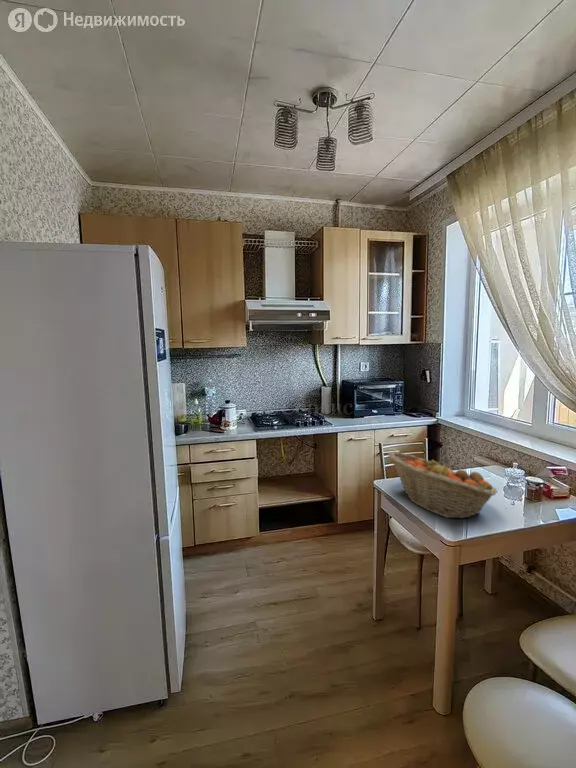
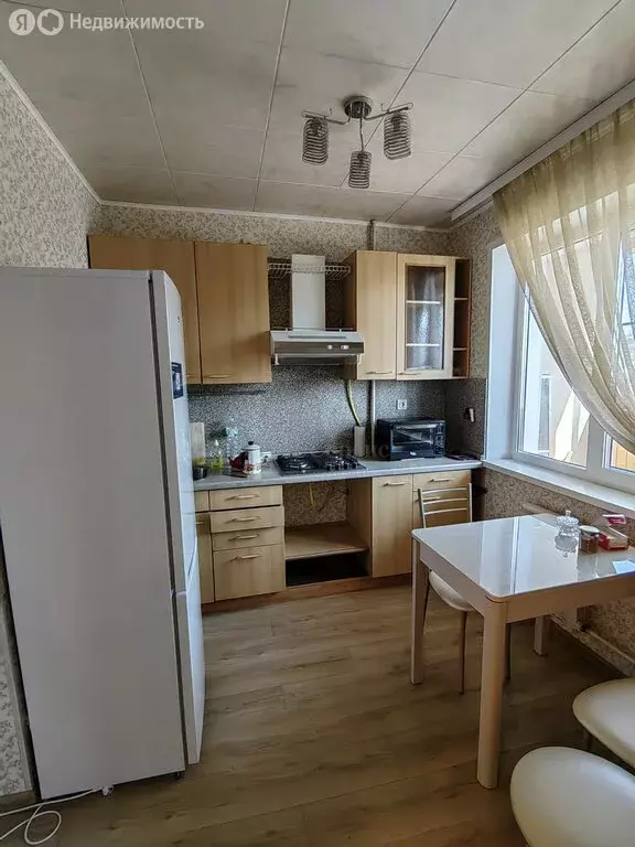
- fruit basket (438, 479)
